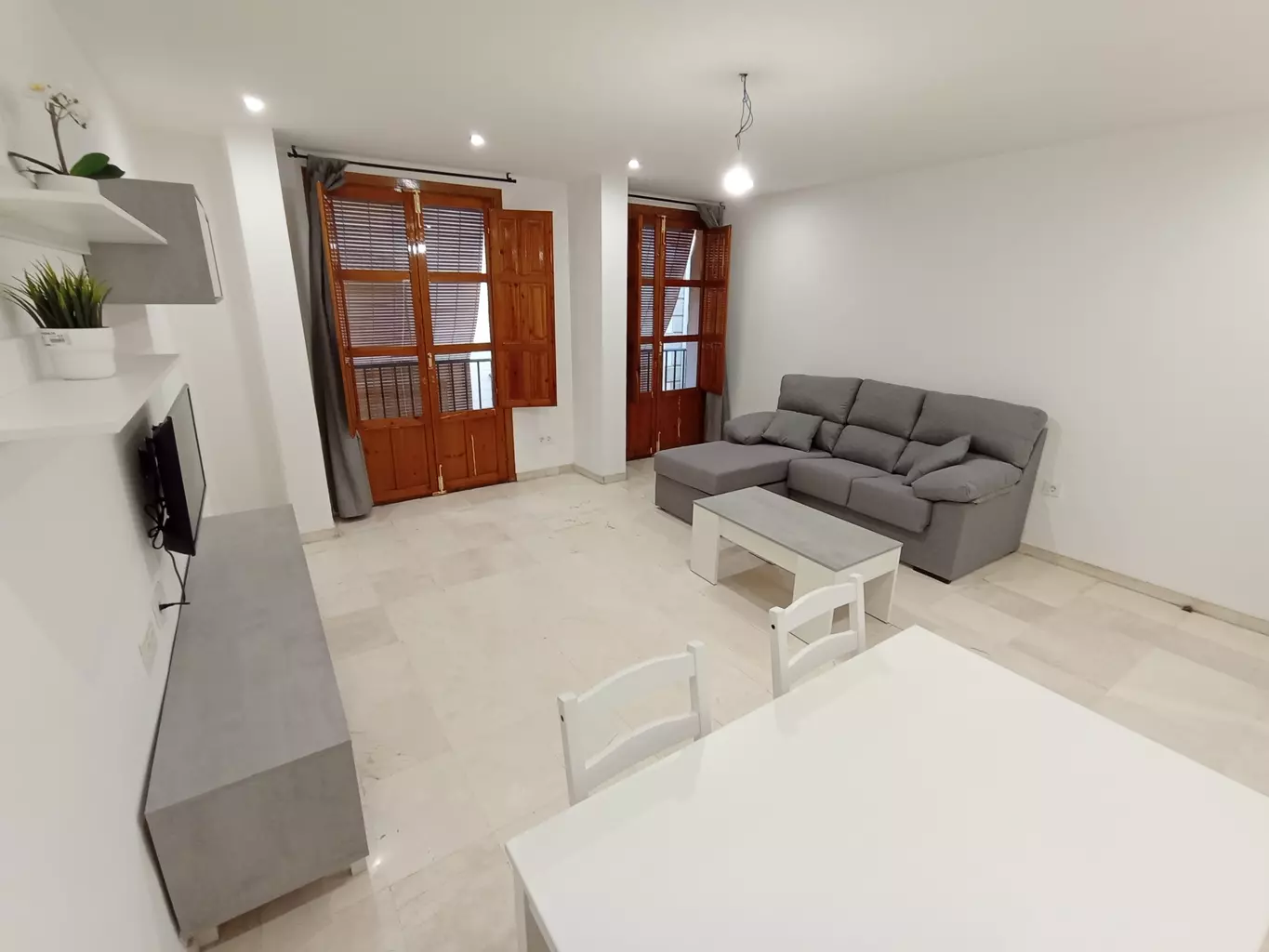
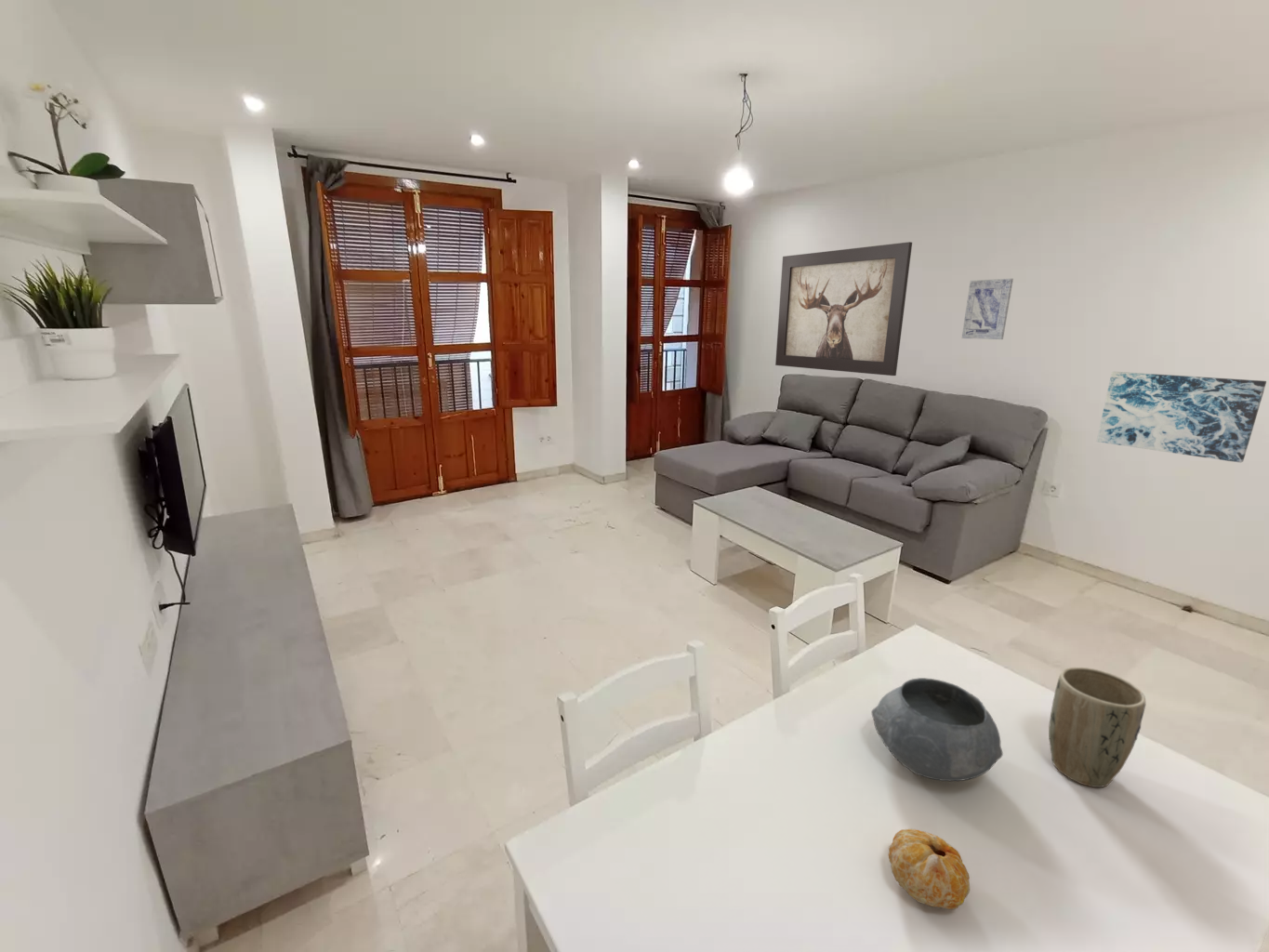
+ wall art (1173, 414)
+ plant pot (1091, 728)
+ fruit (928, 866)
+ wall art (835, 311)
+ wall art (986, 310)
+ bowl (934, 730)
